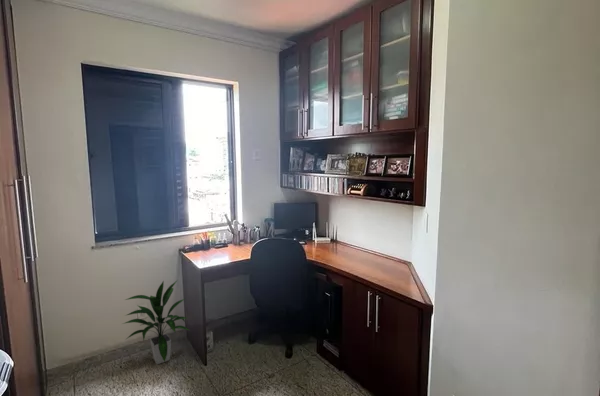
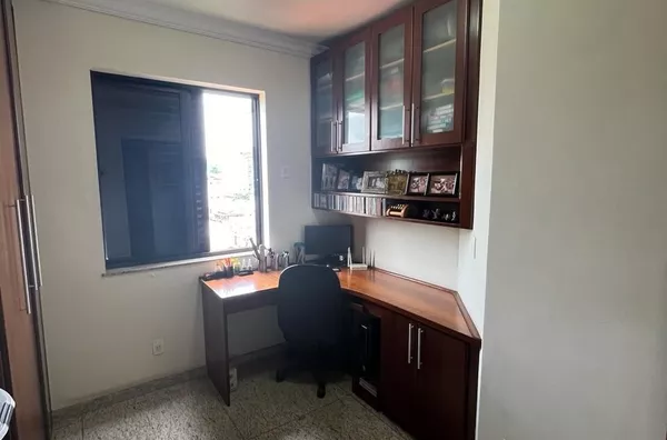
- indoor plant (158, 322)
